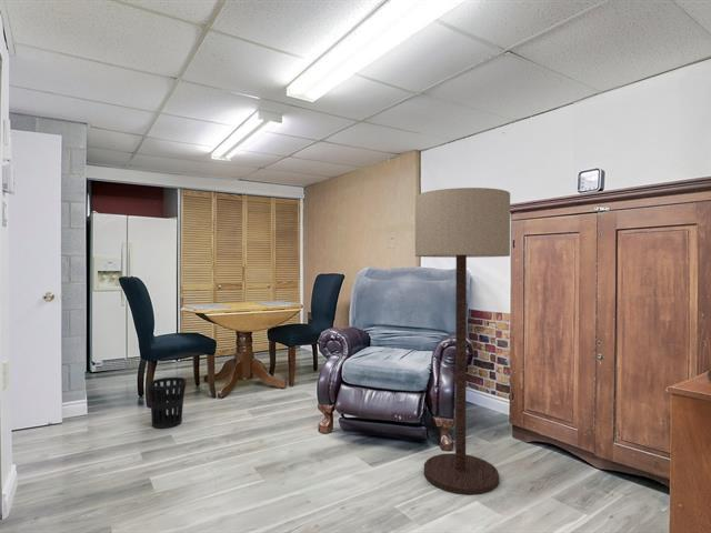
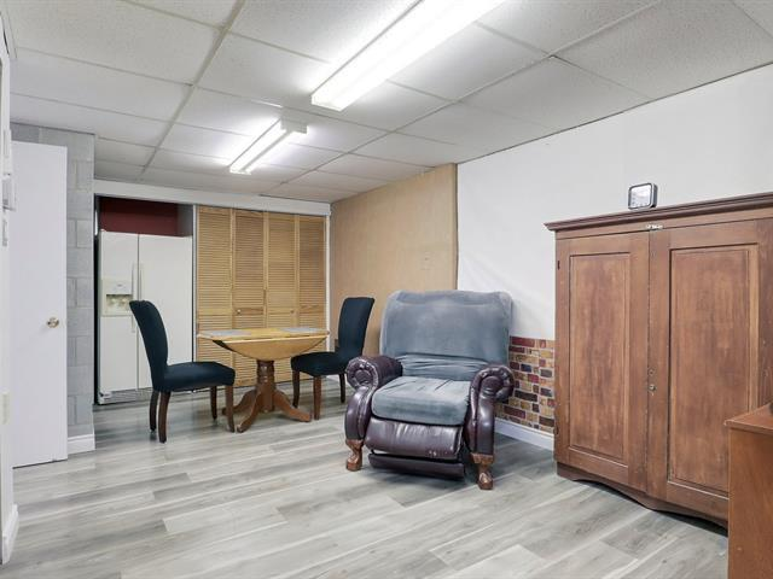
- floor lamp (460, 335)
- wastebasket (167, 402)
